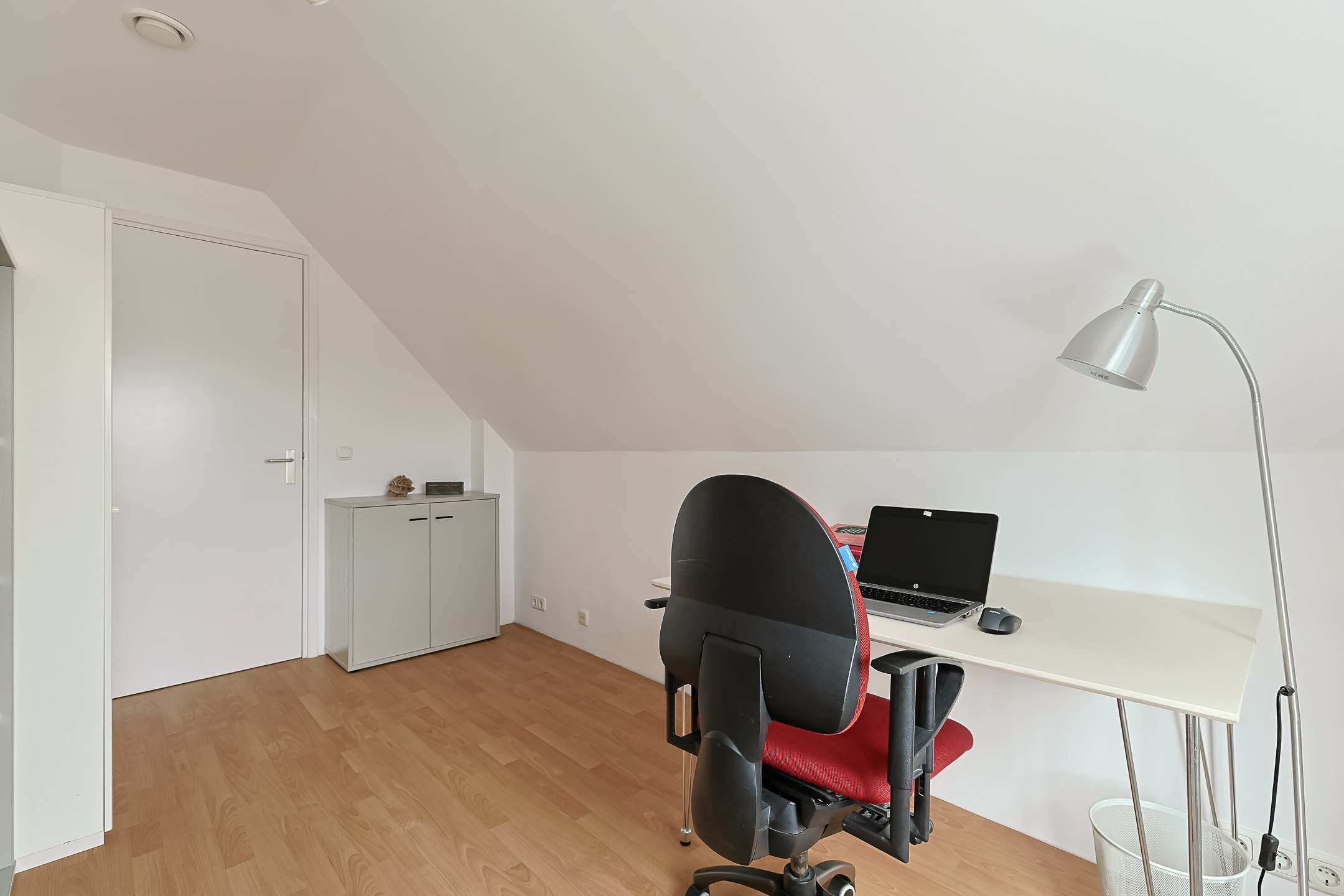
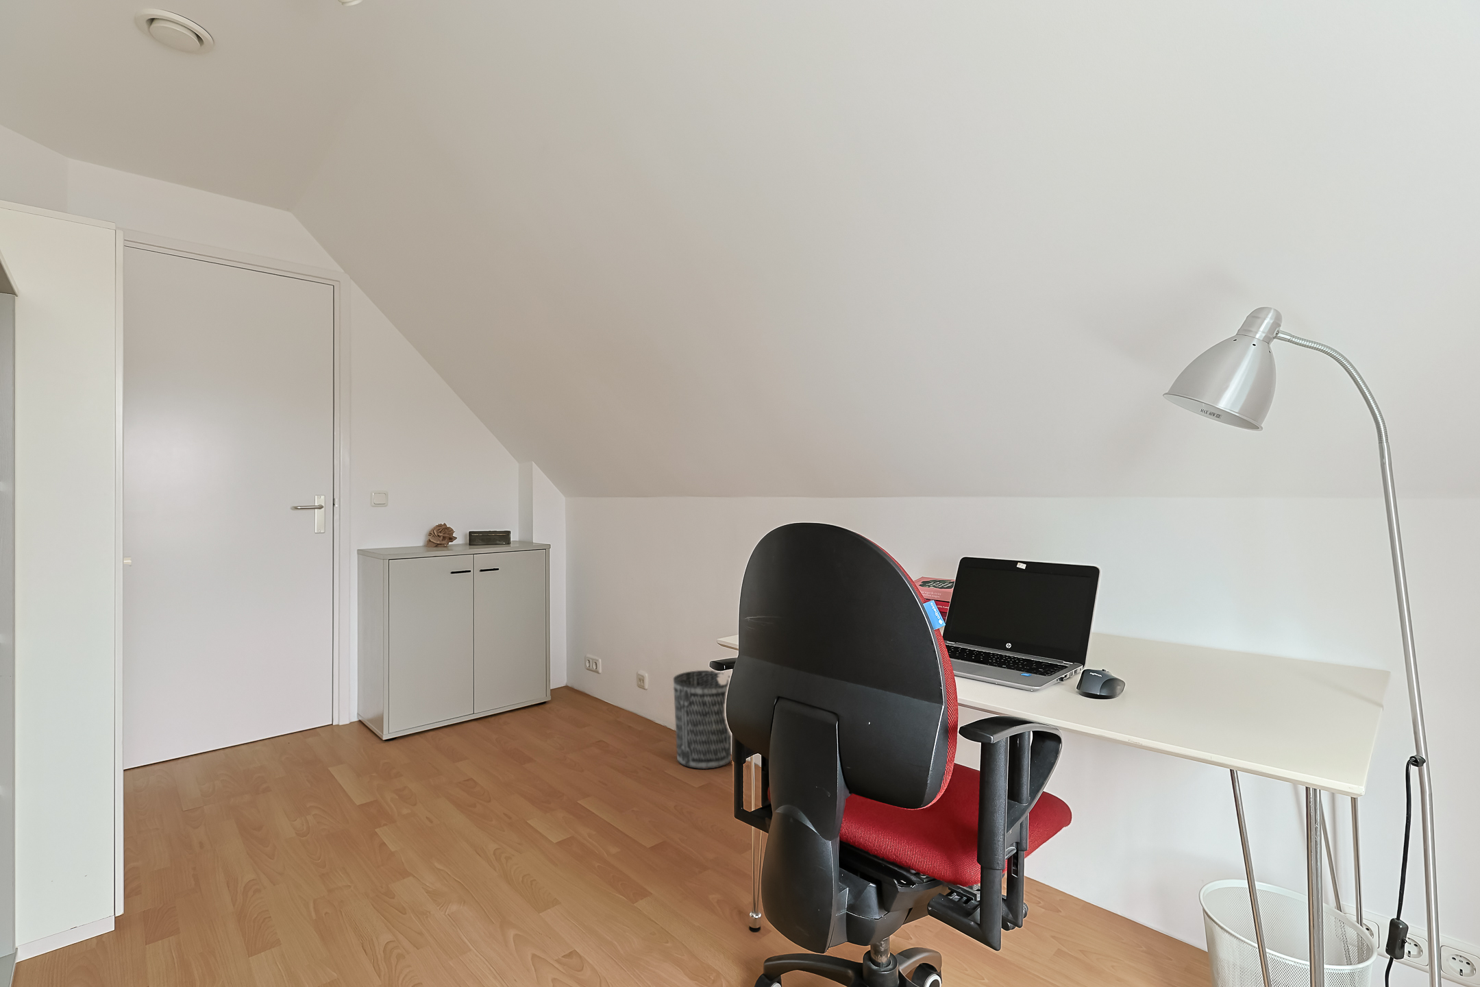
+ wastebasket (705, 718)
